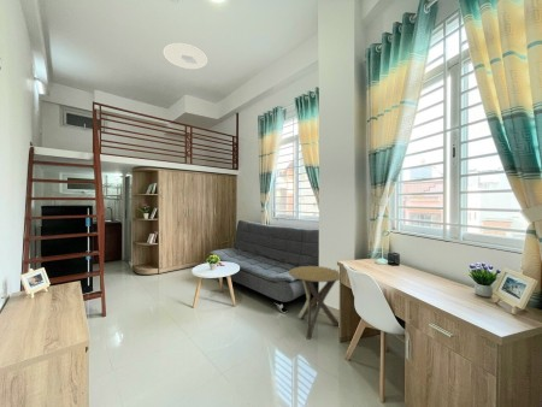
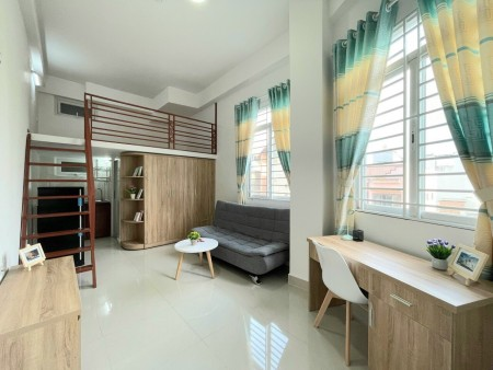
- side table (316, 299)
- ceiling light (185, 54)
